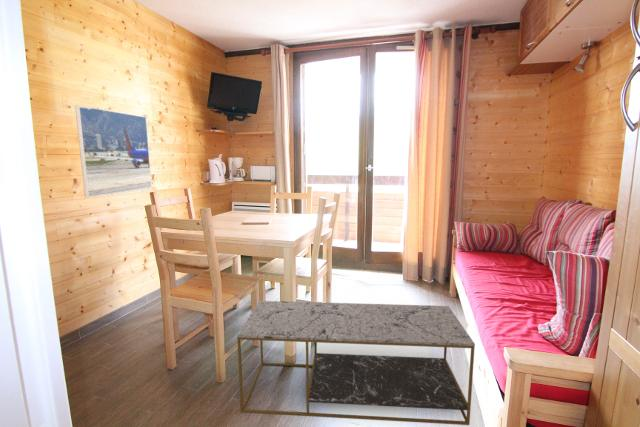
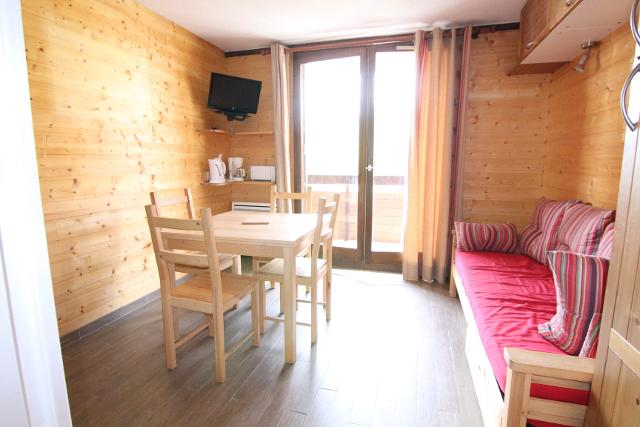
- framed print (118, 153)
- coffee table (351, 355)
